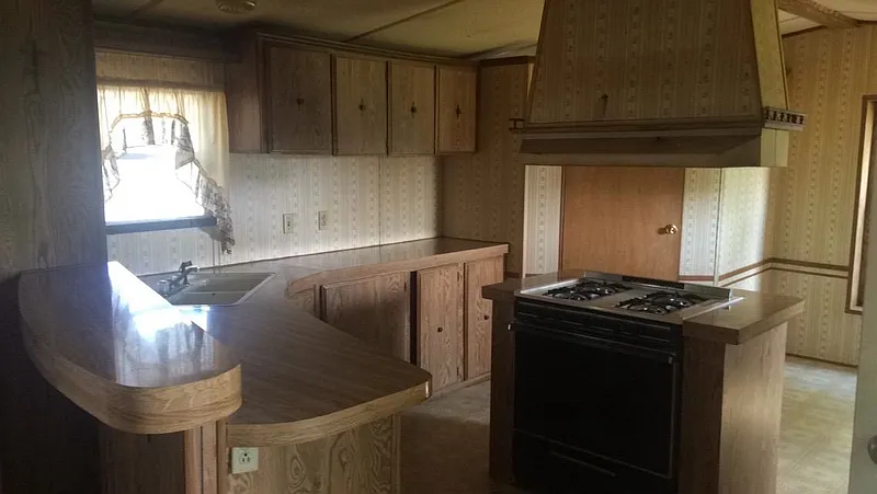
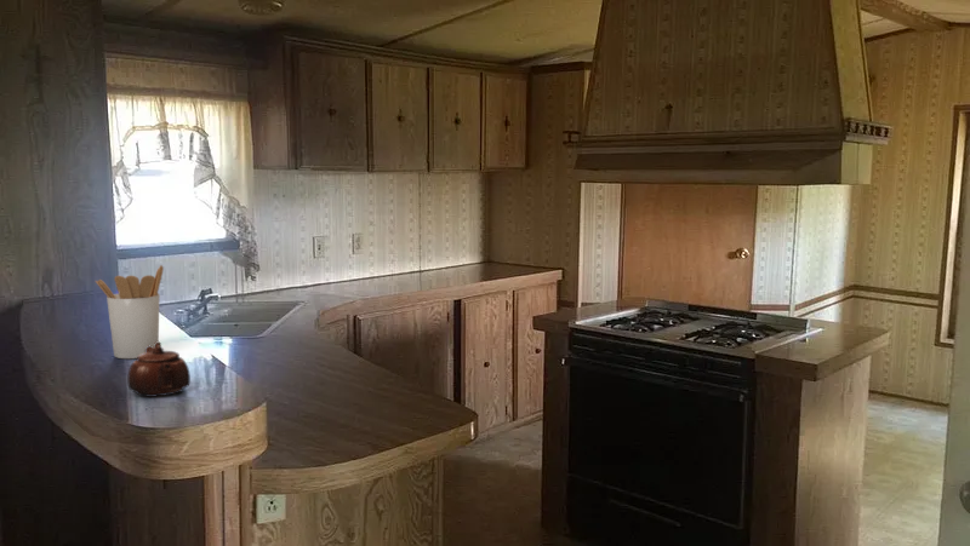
+ teapot (158, 366)
+ utensil holder (135, 312)
